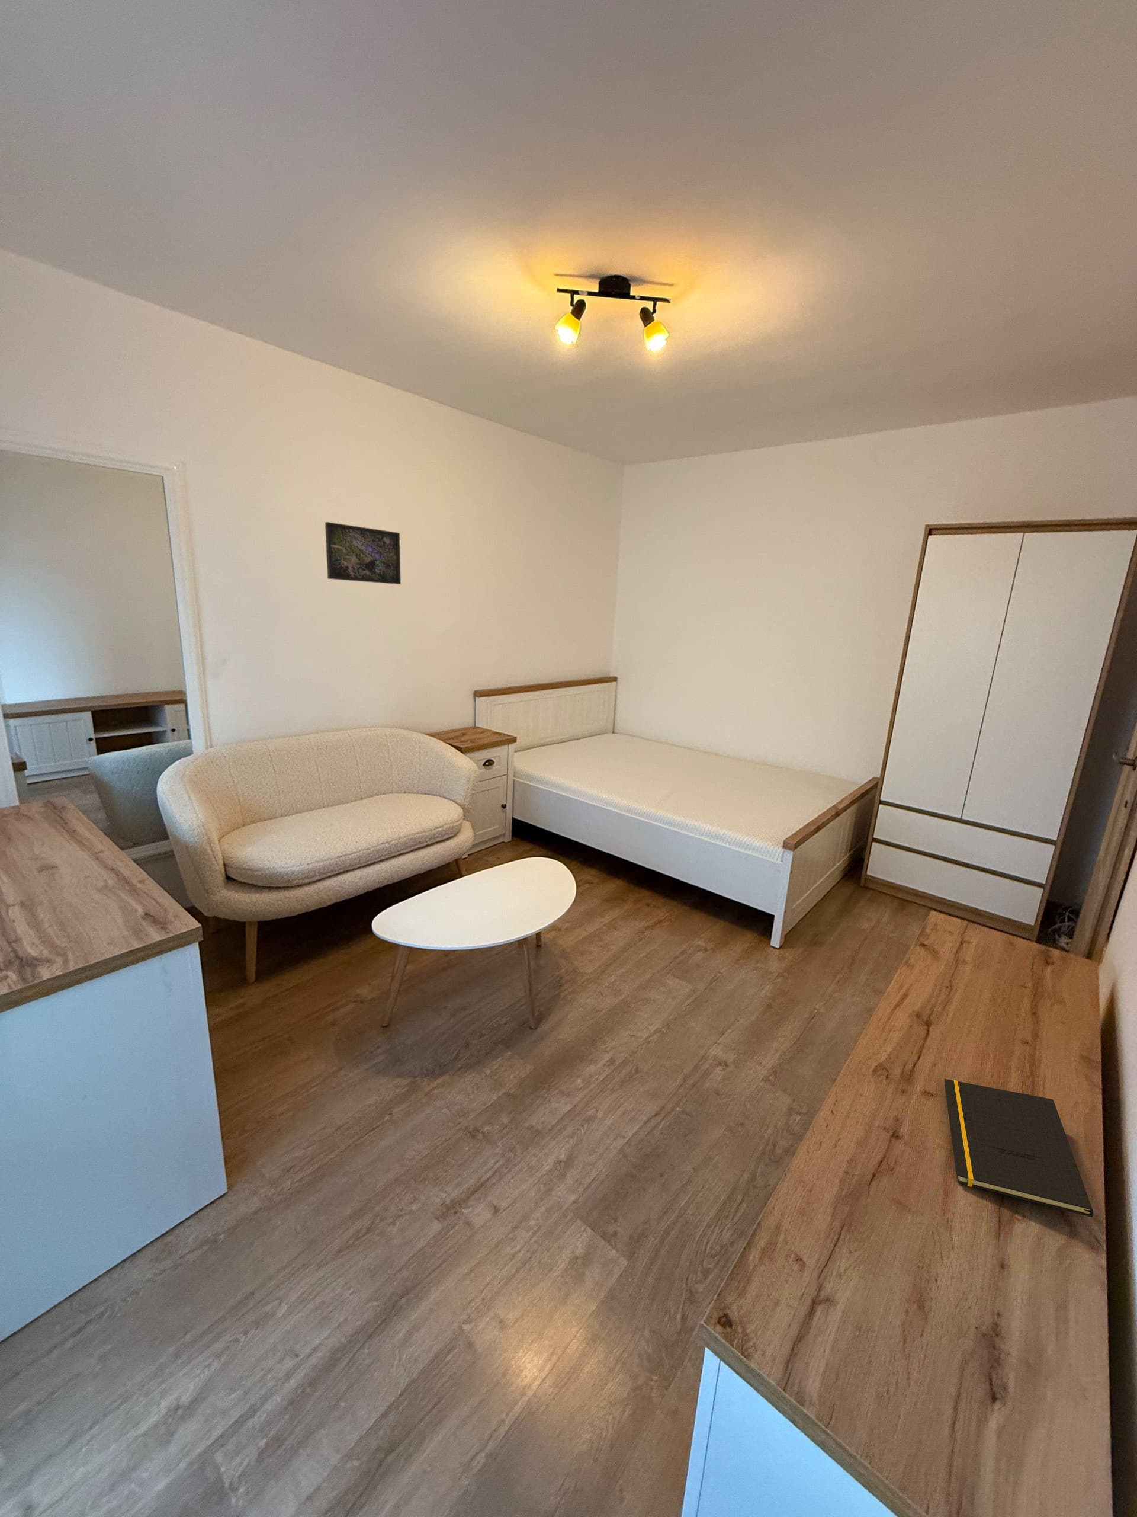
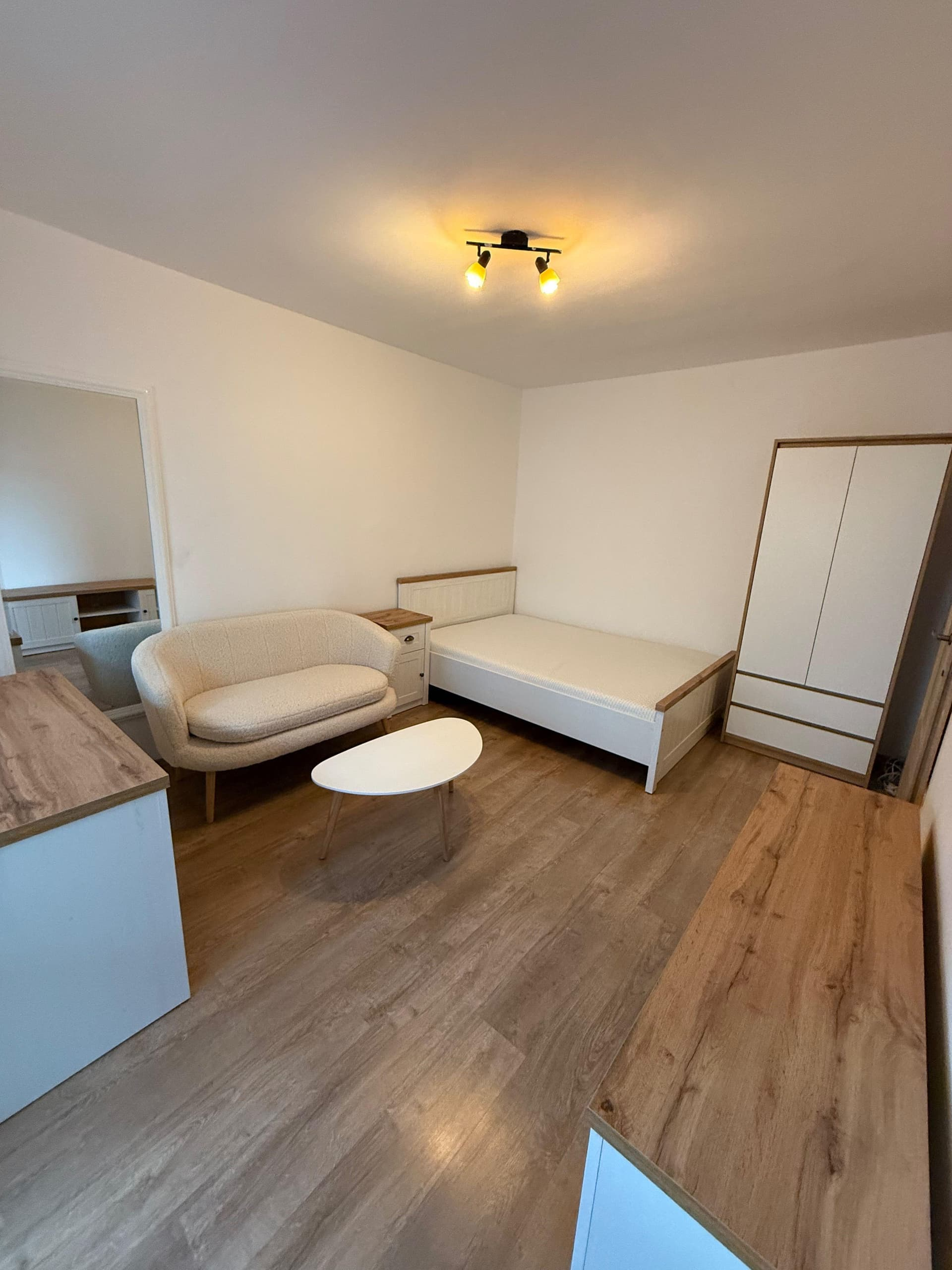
- notepad (1008, 1138)
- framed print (364, 554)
